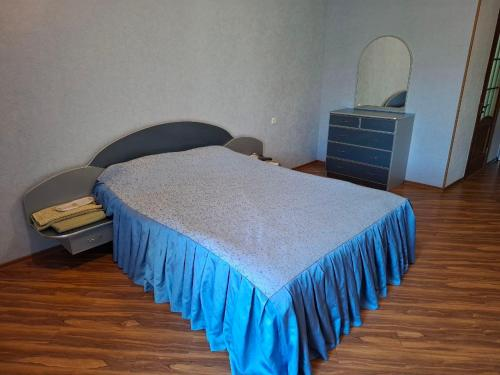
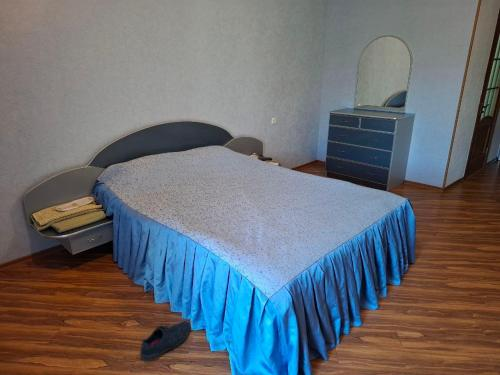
+ shoe (166, 335)
